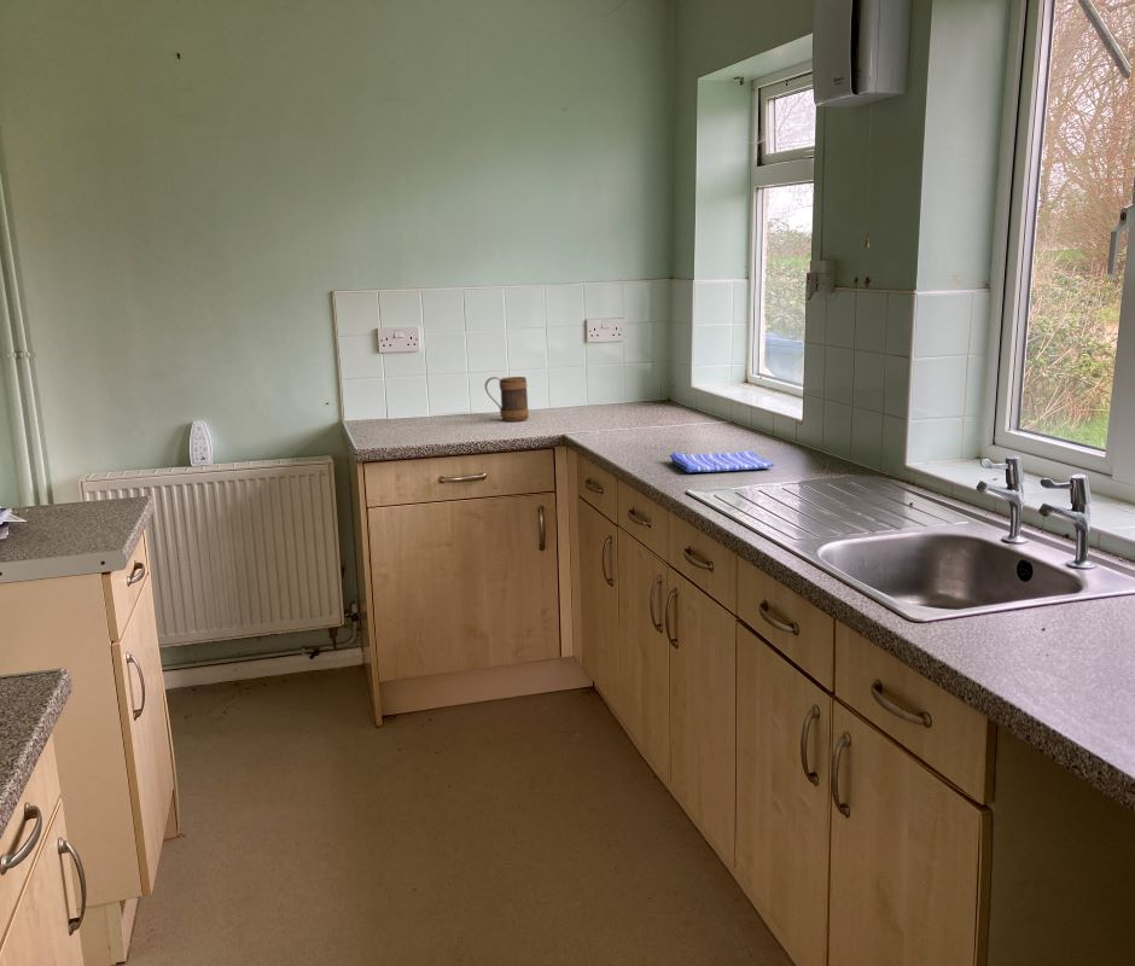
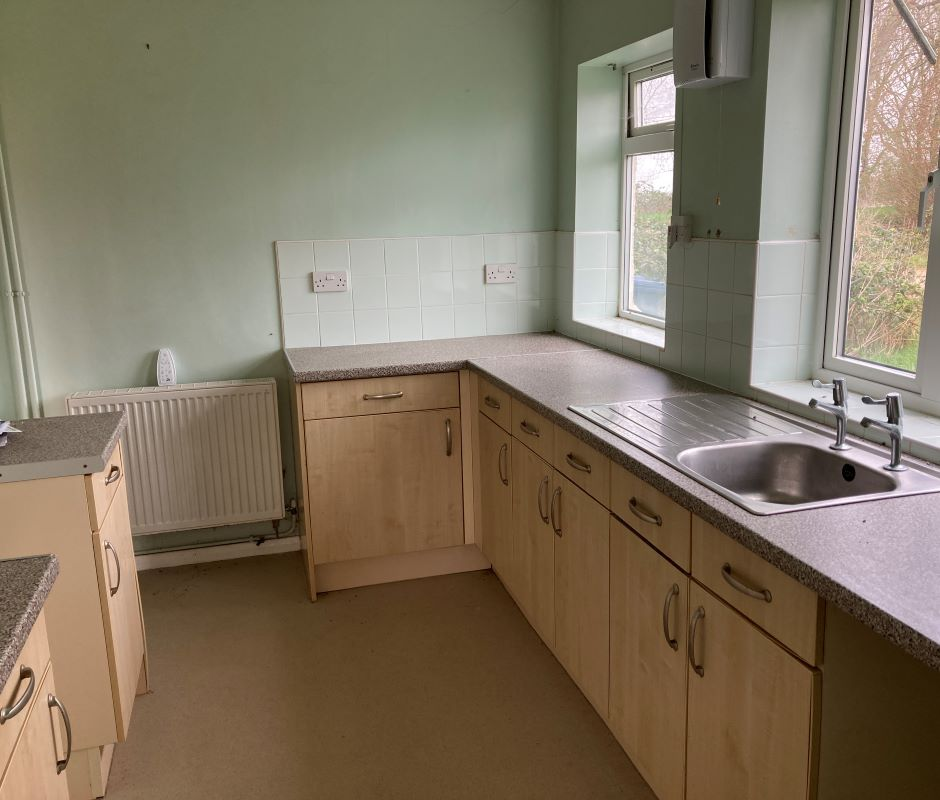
- mug (506, 397)
- dish towel (720, 460)
